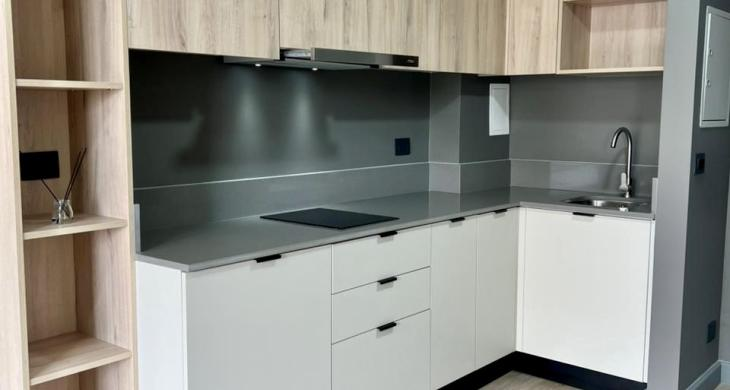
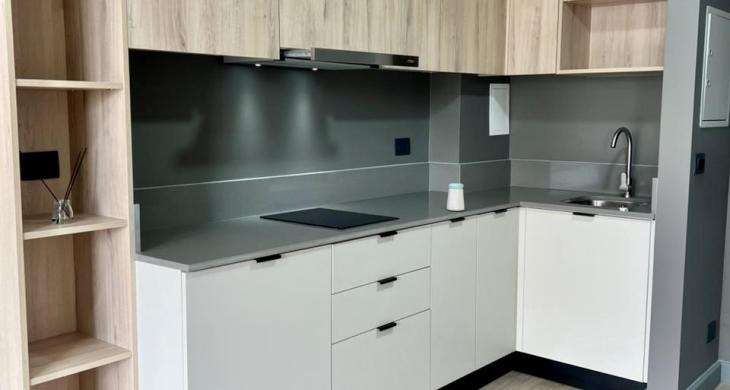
+ salt shaker (455, 196)
